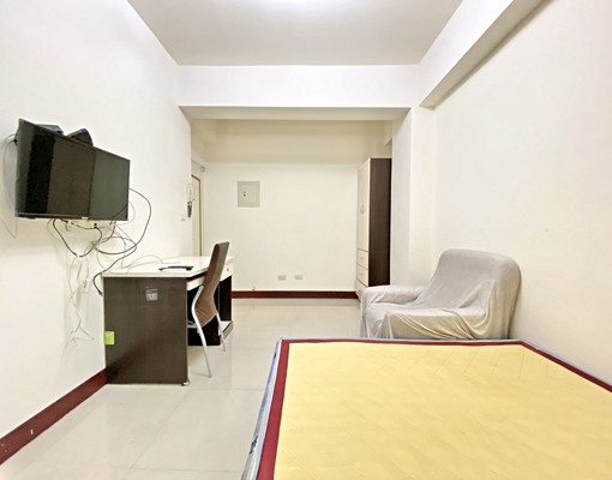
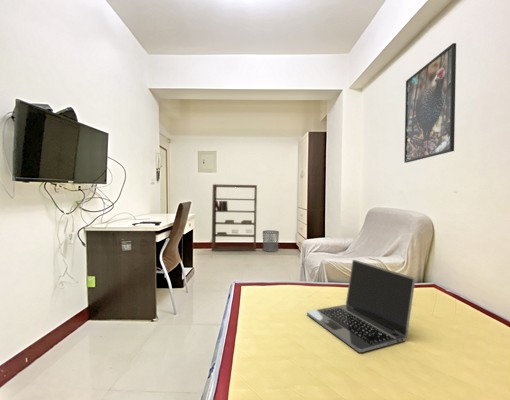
+ laptop (355, 297)
+ bookshelf (233, 220)
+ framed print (426, 111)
+ waste bin (270, 240)
